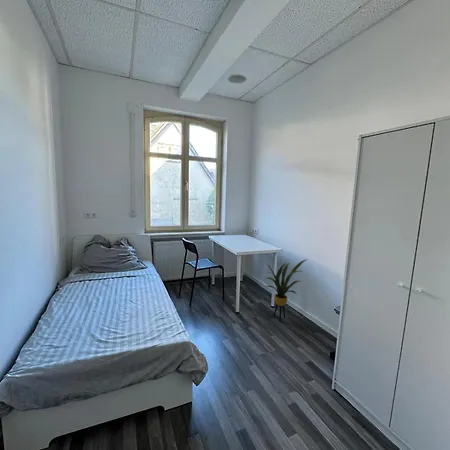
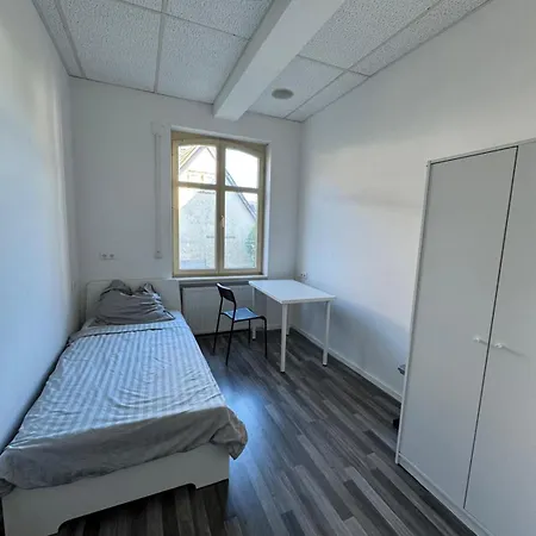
- house plant (285, 290)
